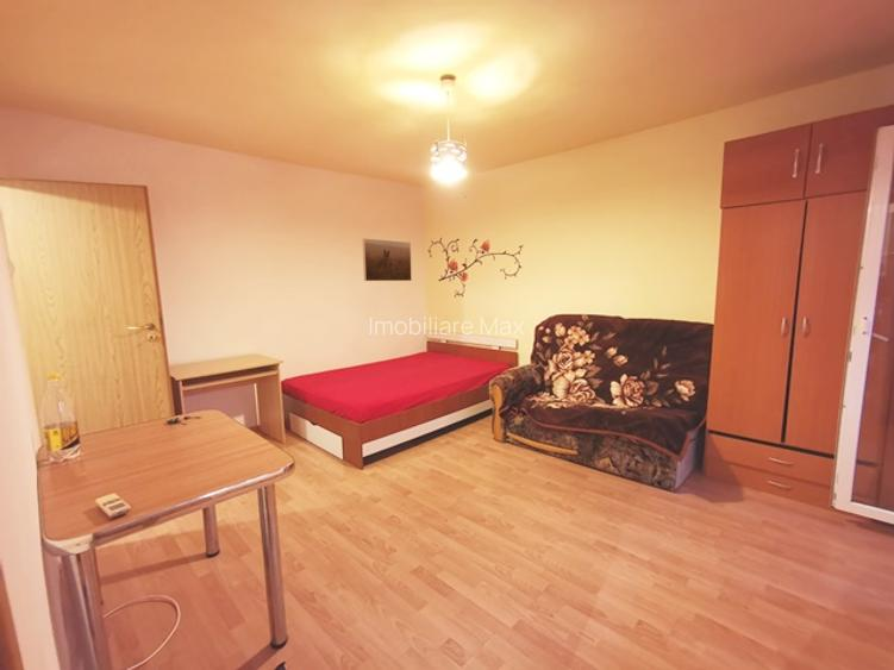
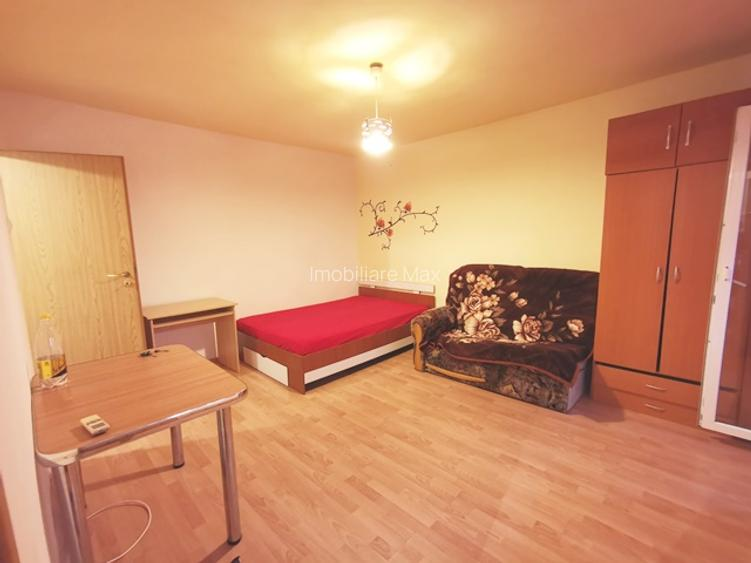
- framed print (388, 261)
